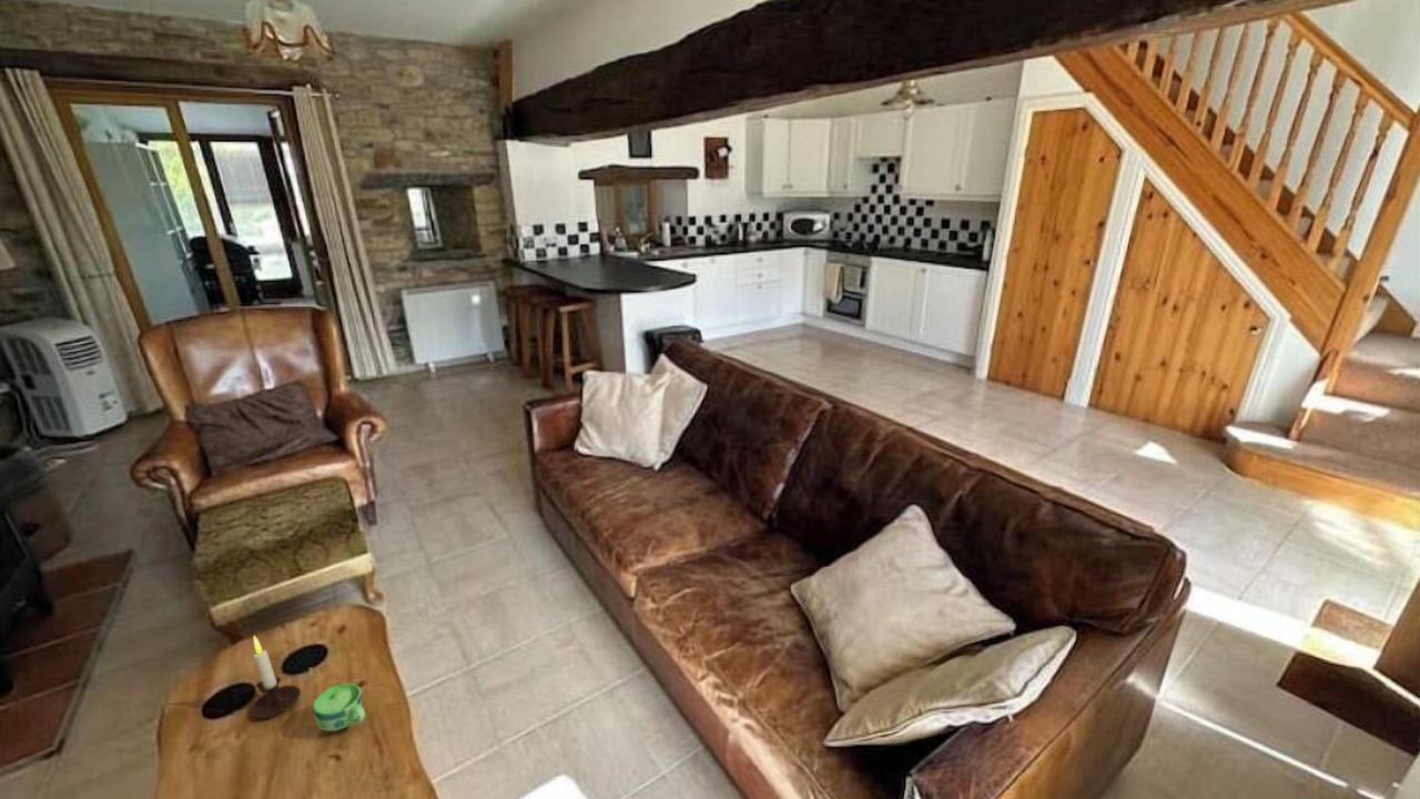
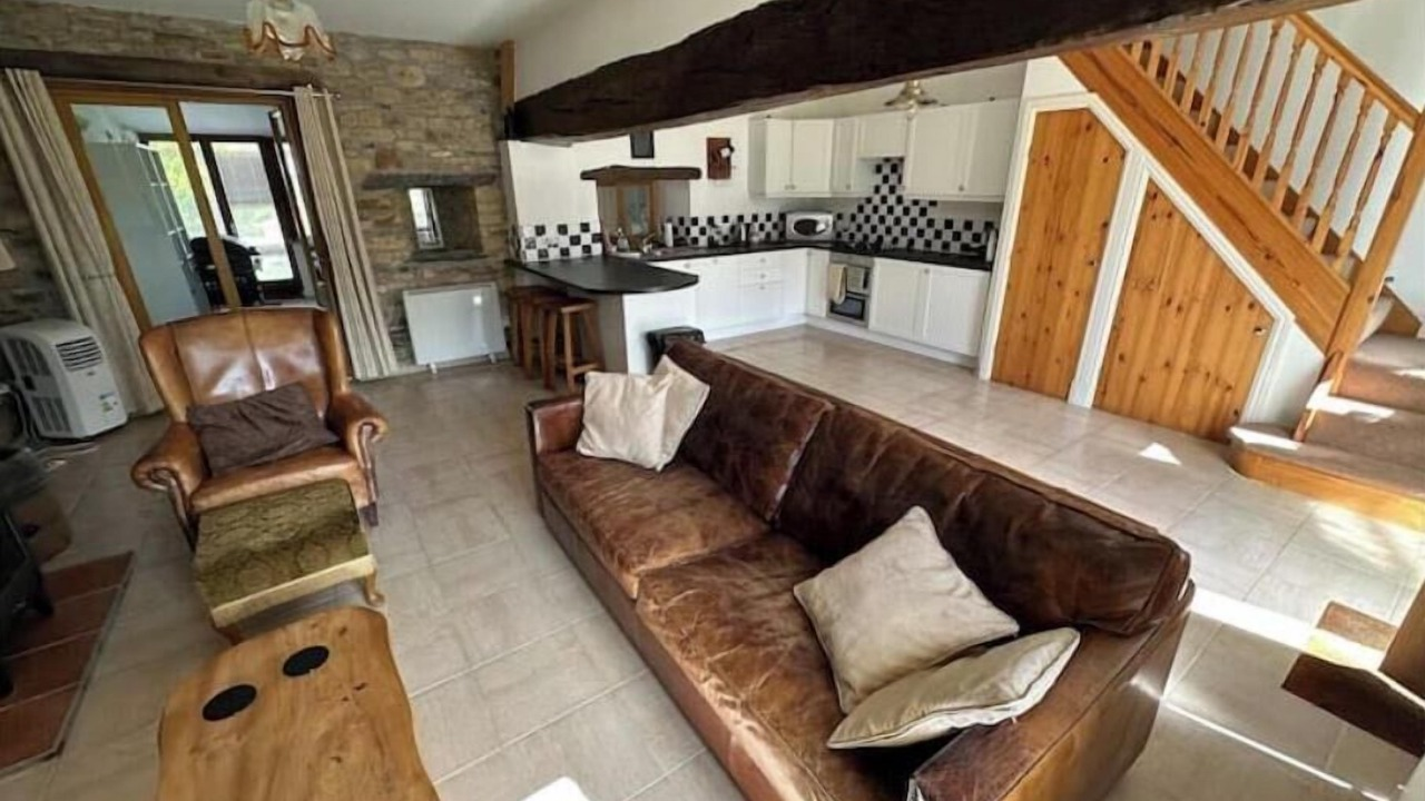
- cup (345, 709)
- candle (263, 668)
